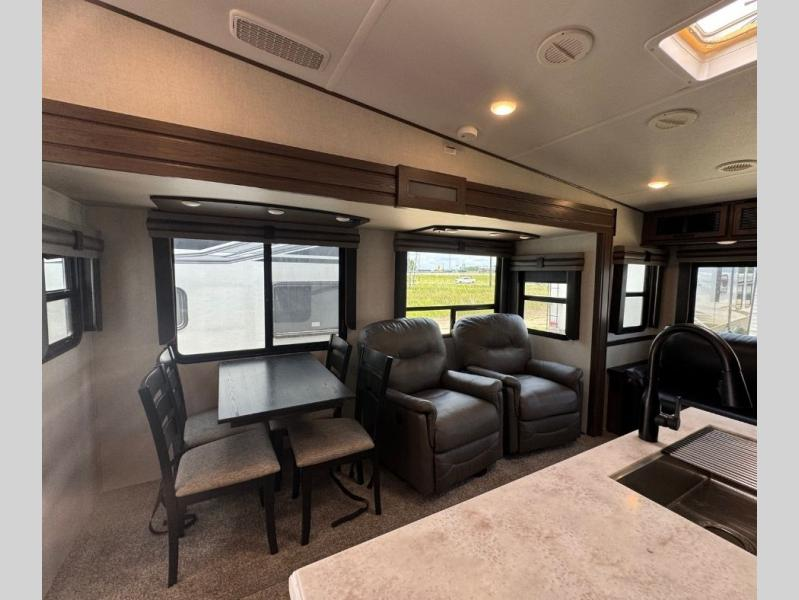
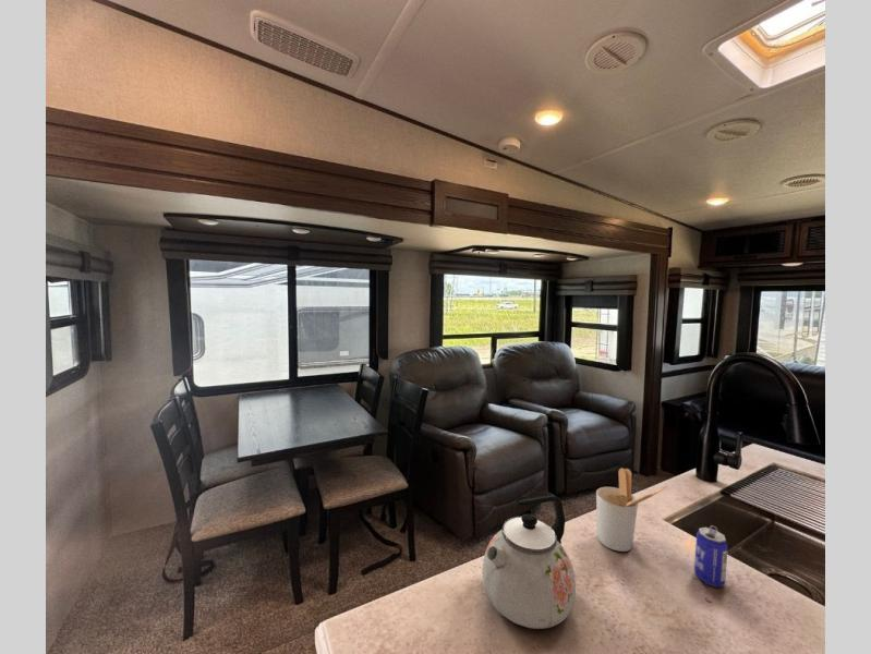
+ kettle (528, 548)
+ utensil holder (627, 511)
+ beer can (711, 554)
